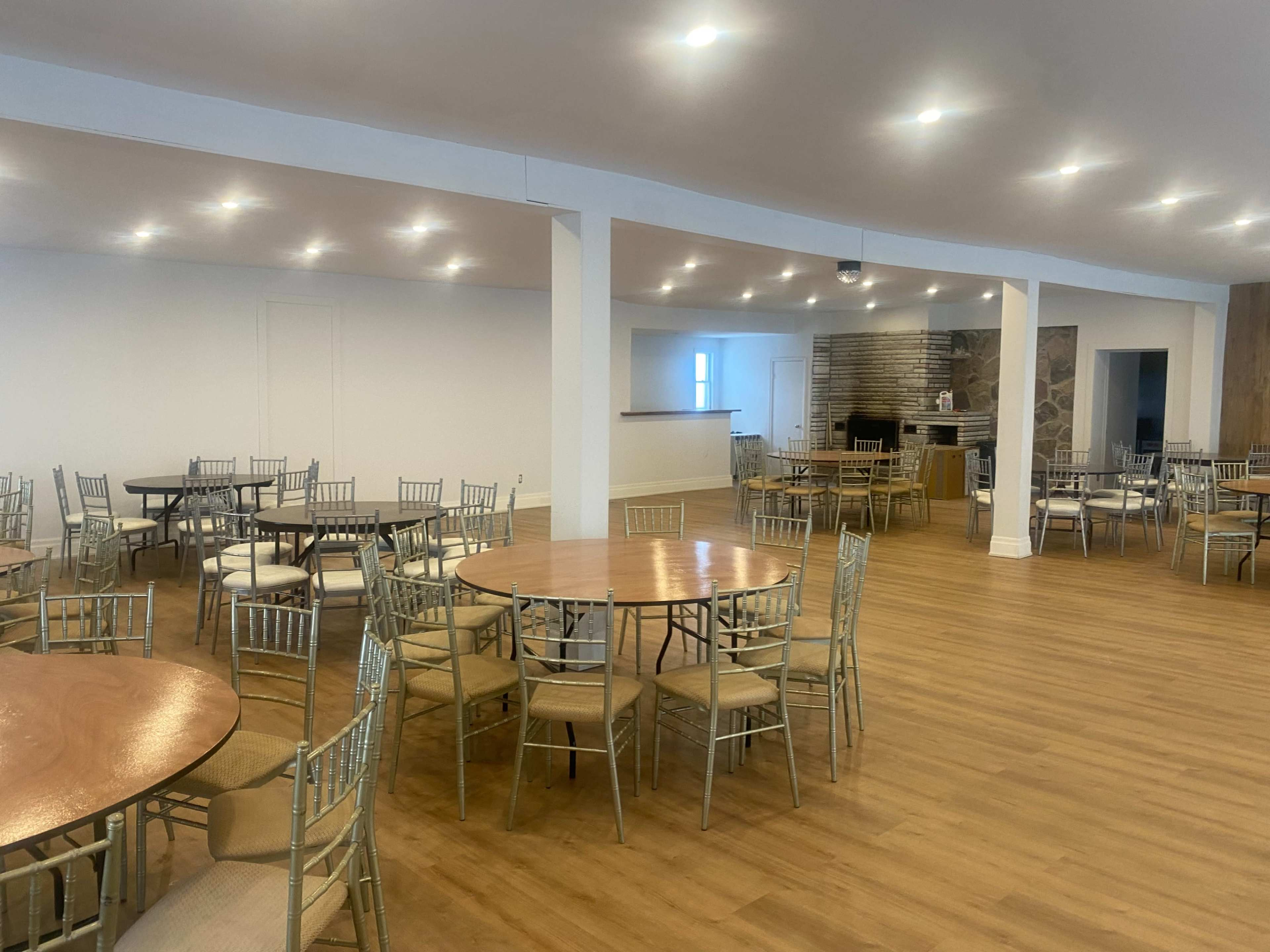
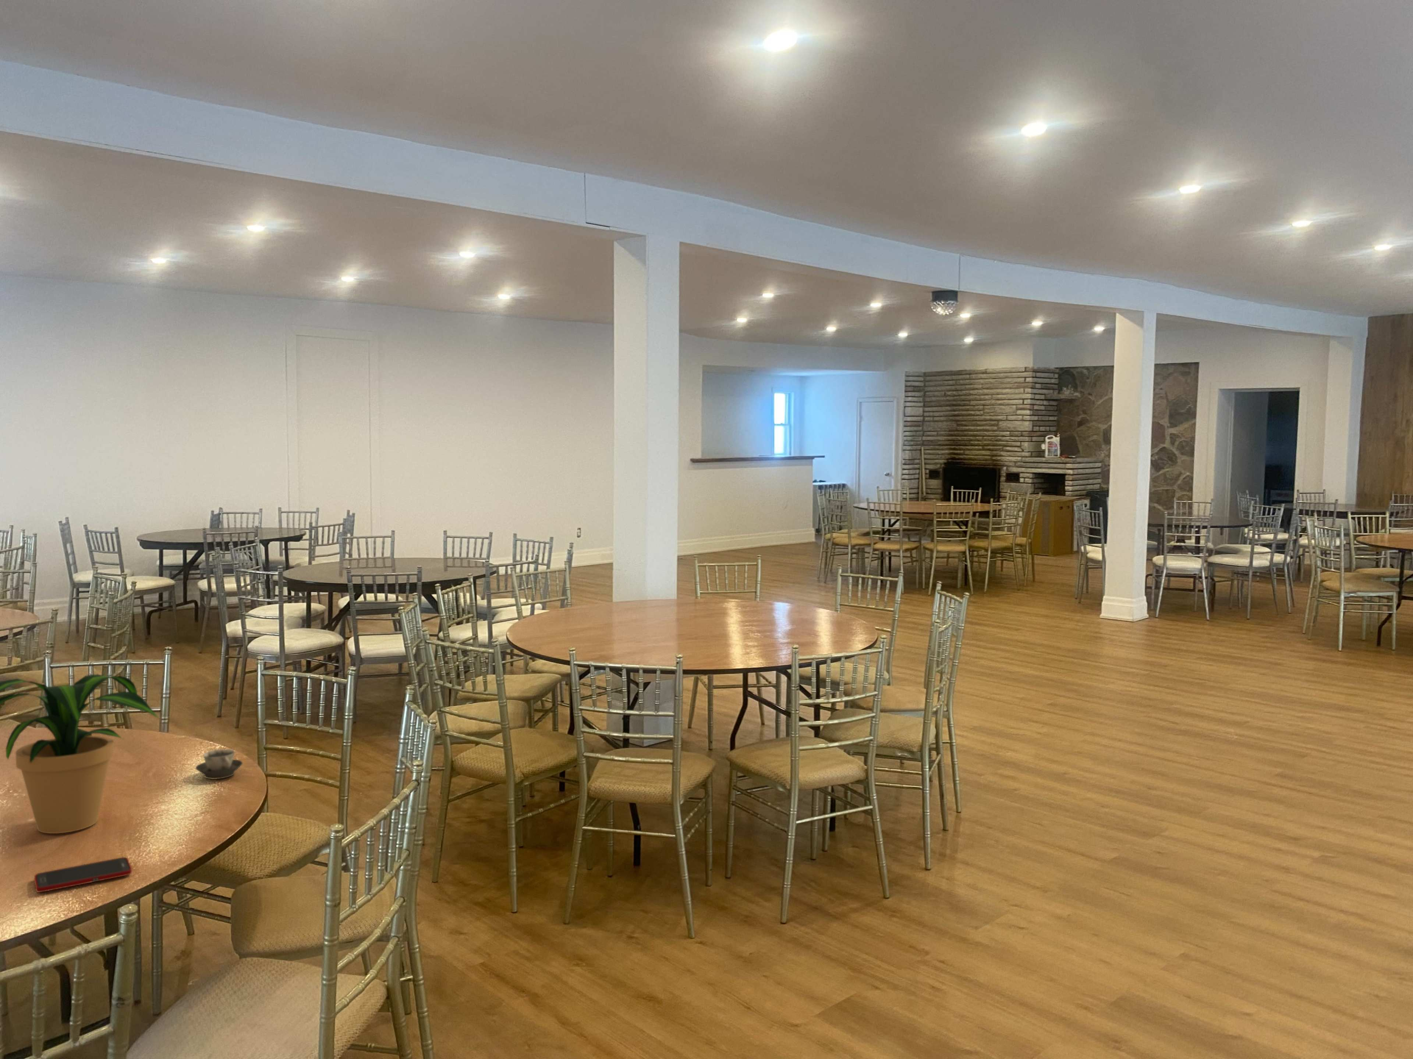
+ cup (219, 764)
+ cell phone (83, 874)
+ potted plant (65, 750)
